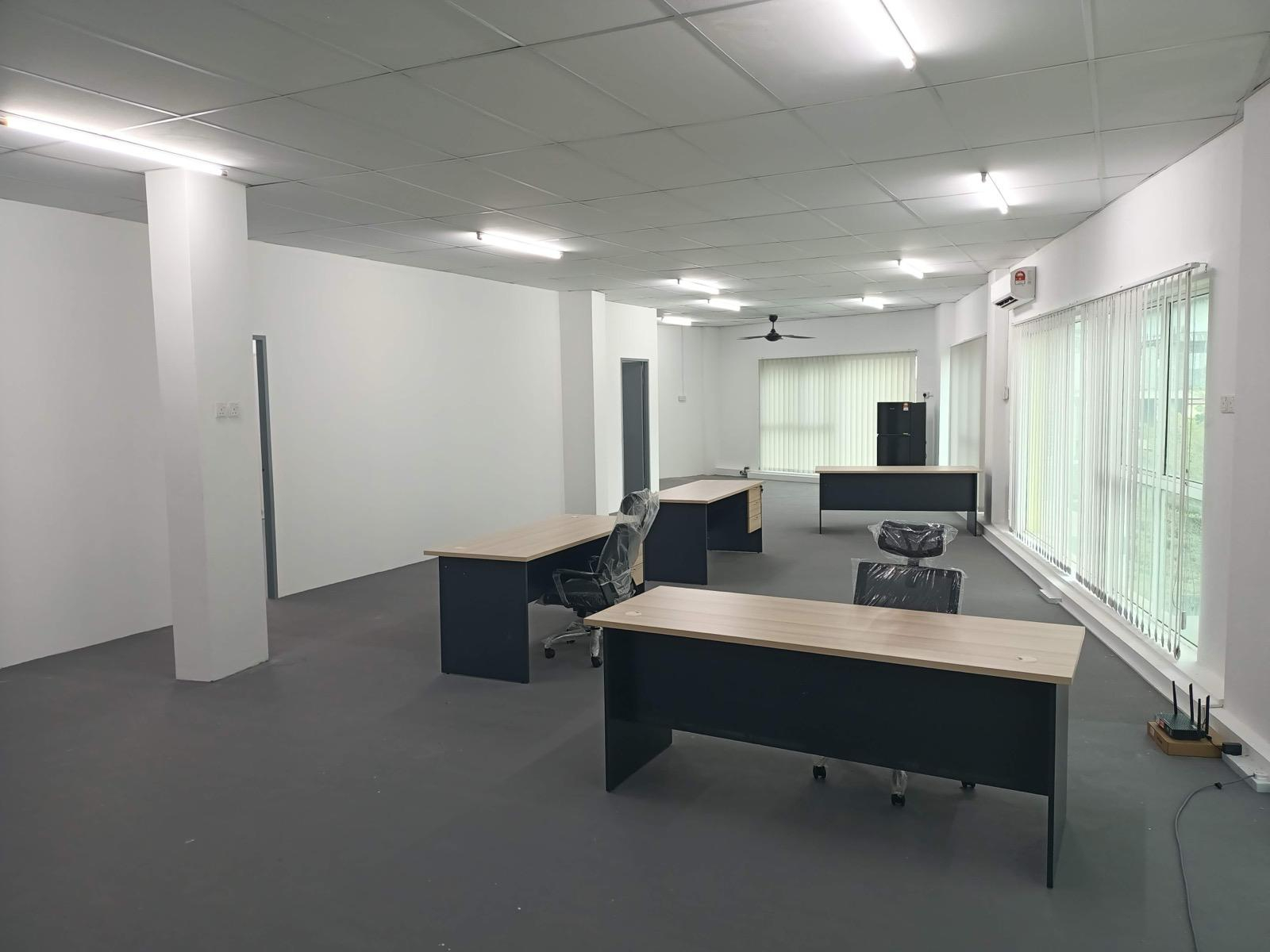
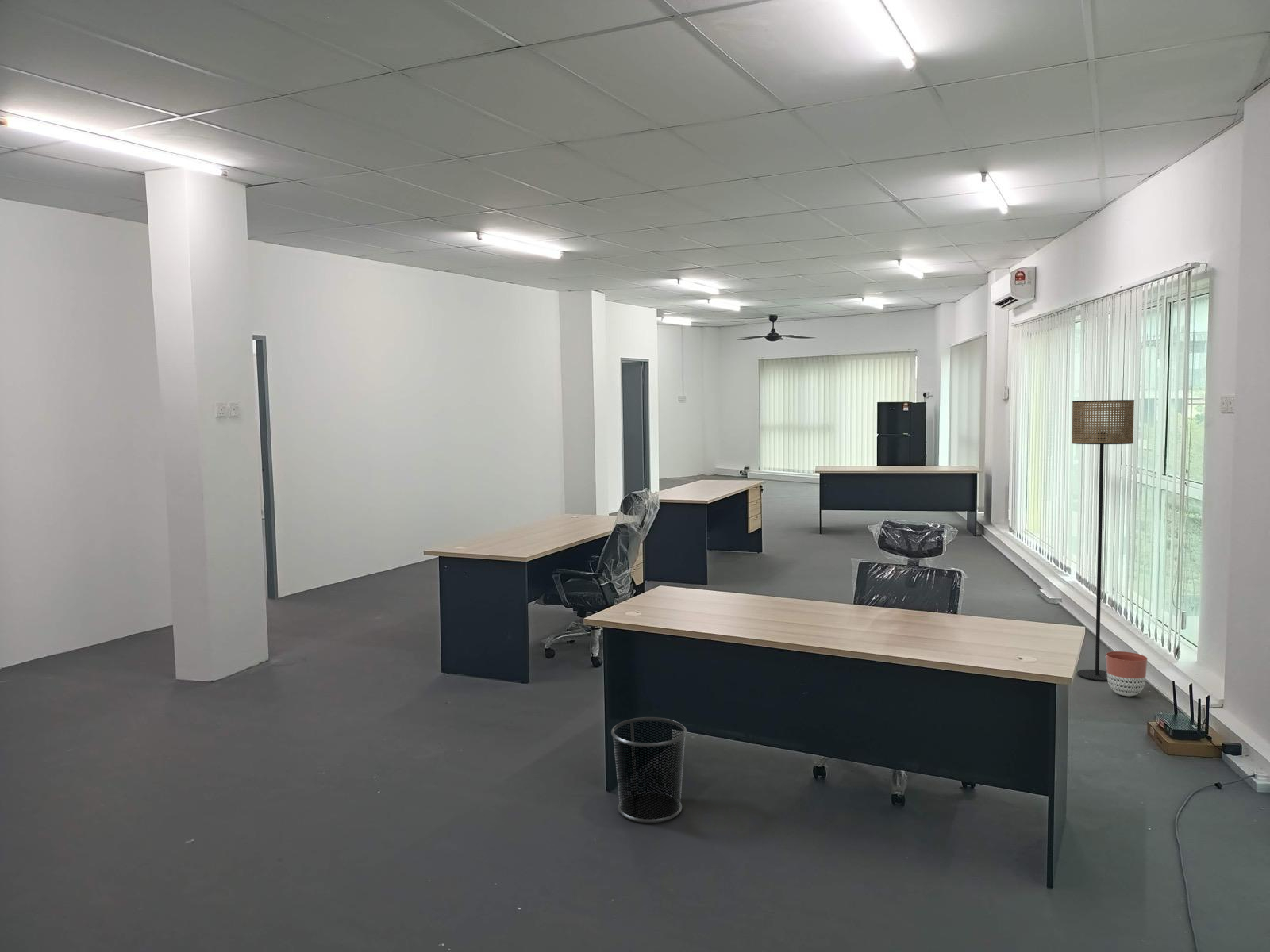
+ planter (1126, 675)
+ waste bin (648, 769)
+ floor lamp (1099, 539)
